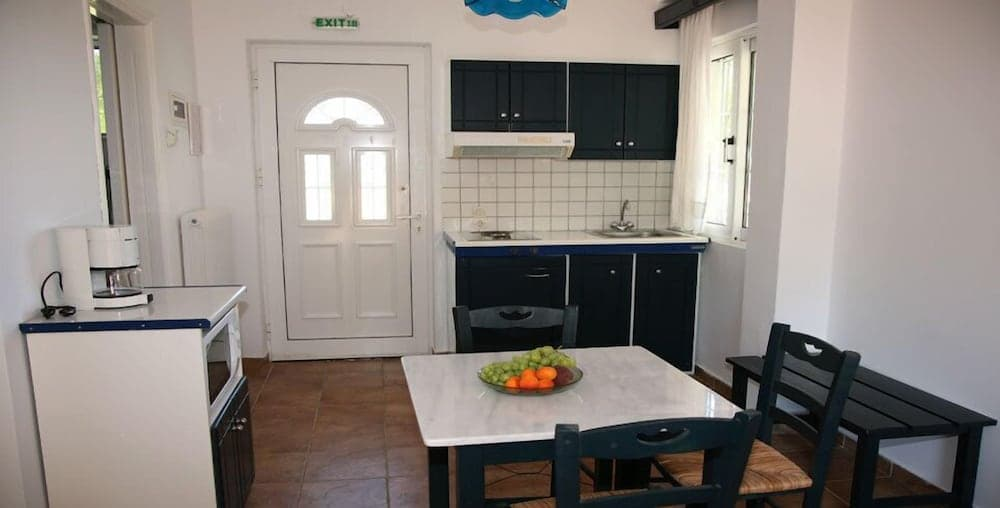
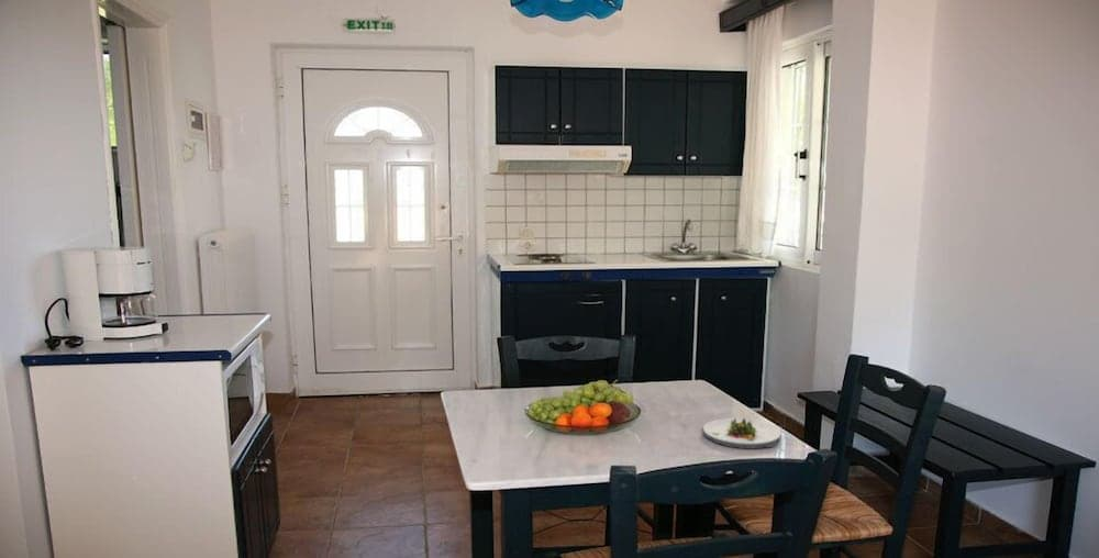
+ salad plate (741, 427)
